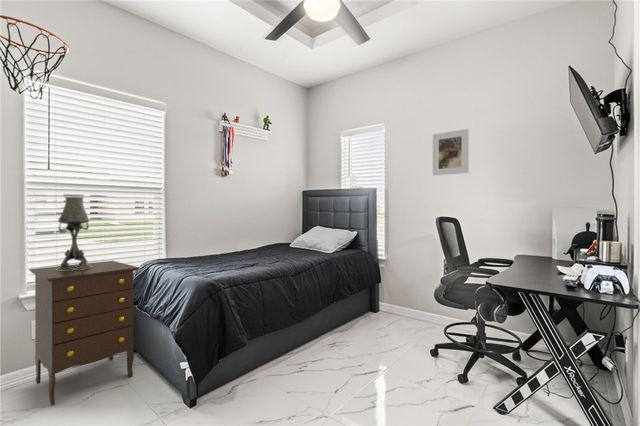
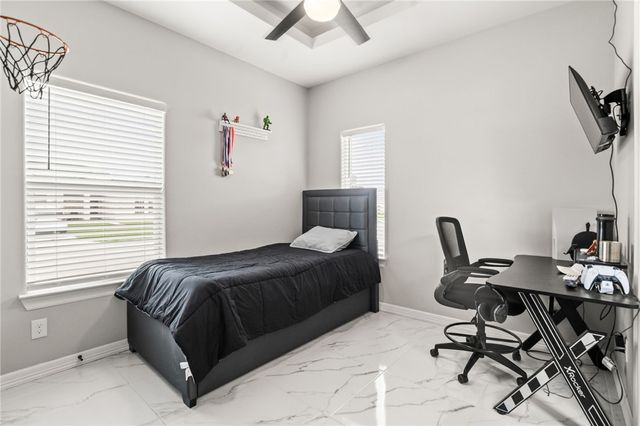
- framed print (450, 153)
- table lamp (73, 232)
- dresser (85, 323)
